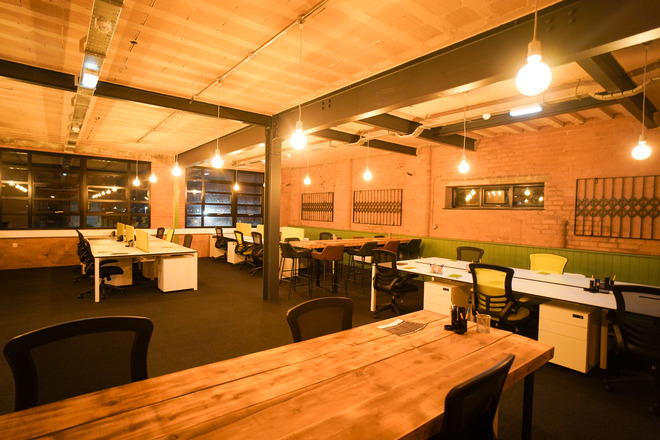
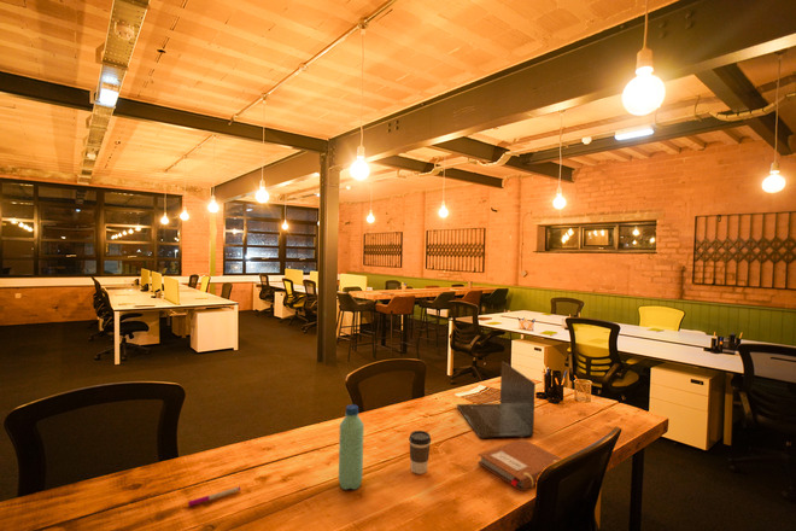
+ water bottle (351, 445)
+ coffee cup (419, 451)
+ pen (215, 495)
+ laptop (493, 403)
+ notebook (521, 462)
